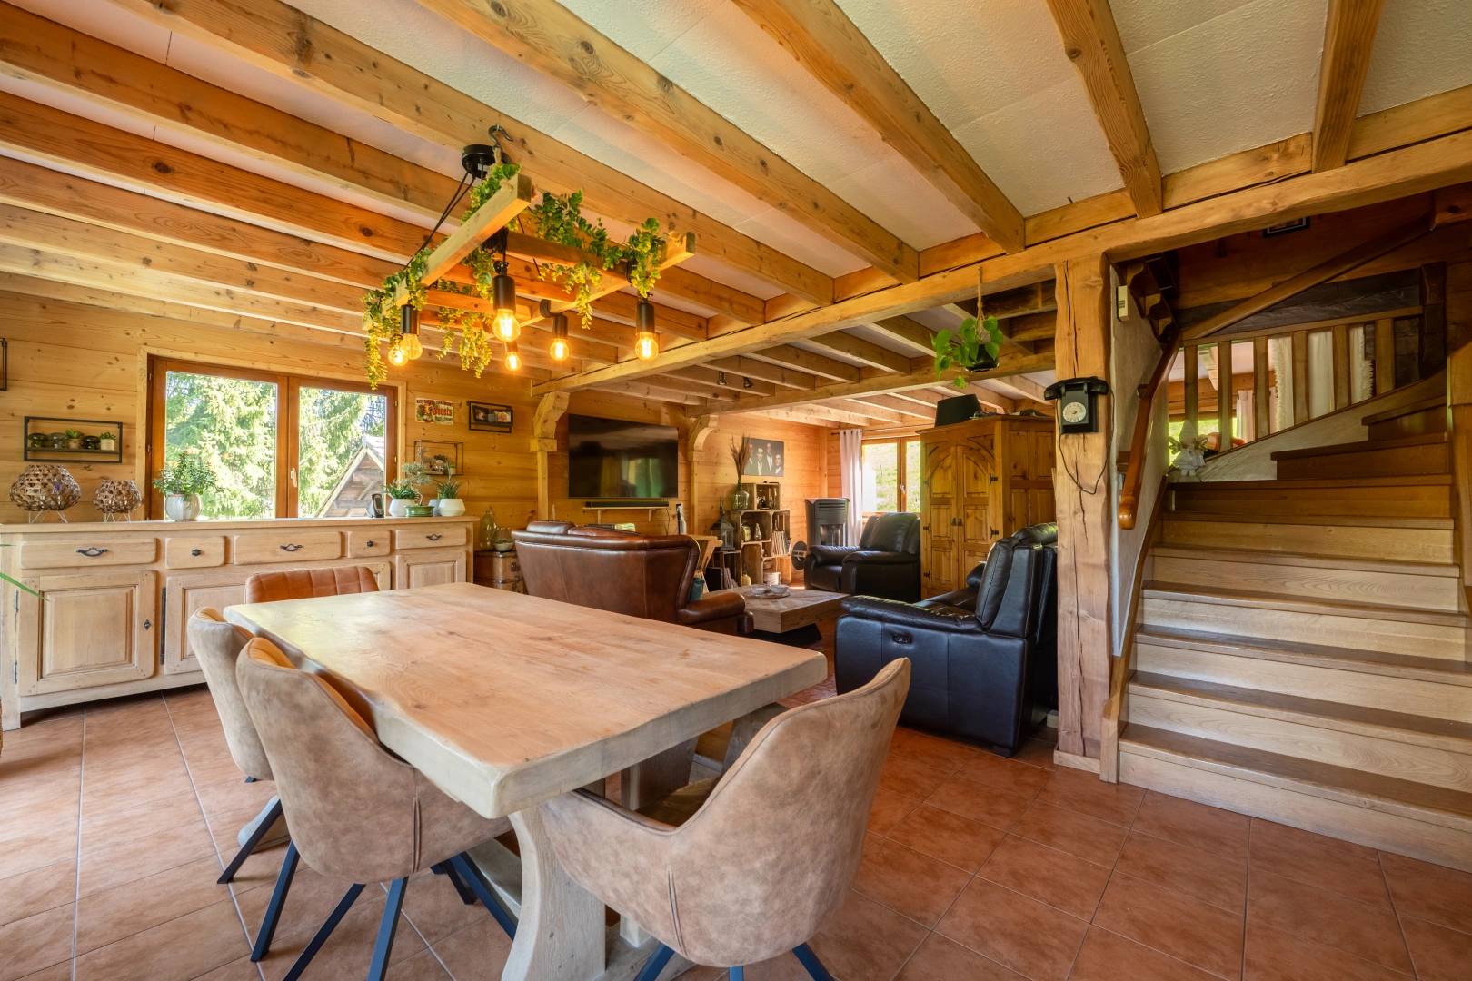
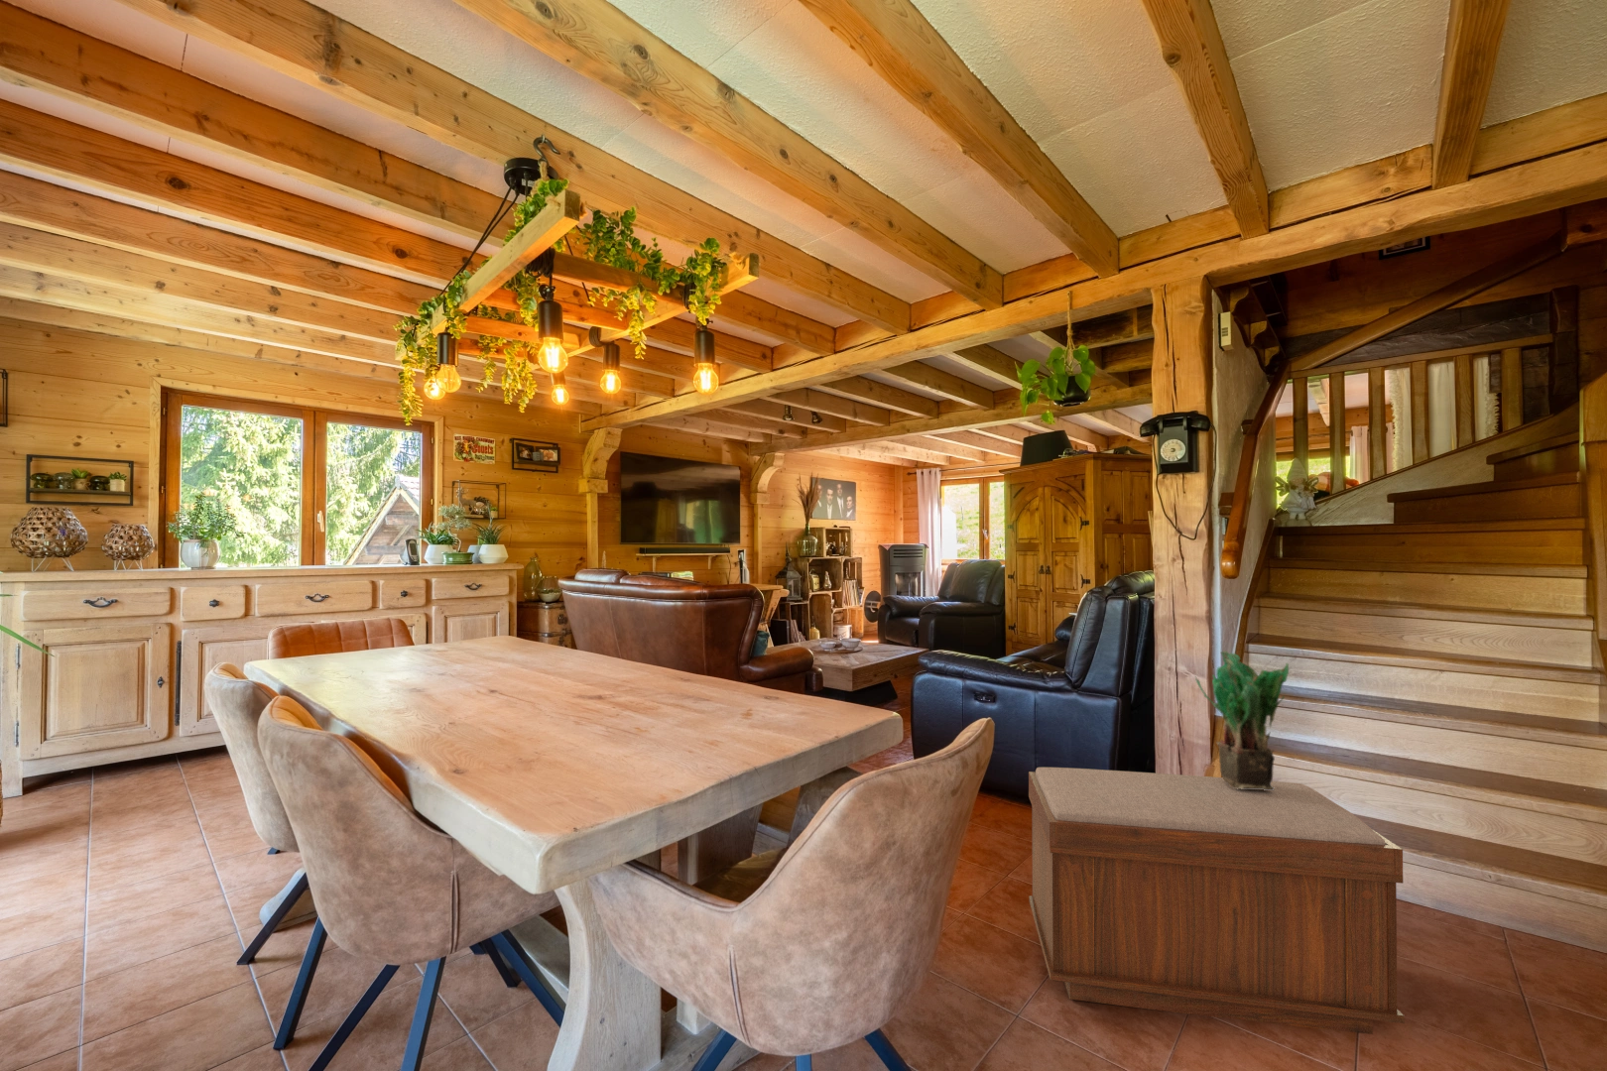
+ potted plant (1241, 722)
+ bench (1187, 882)
